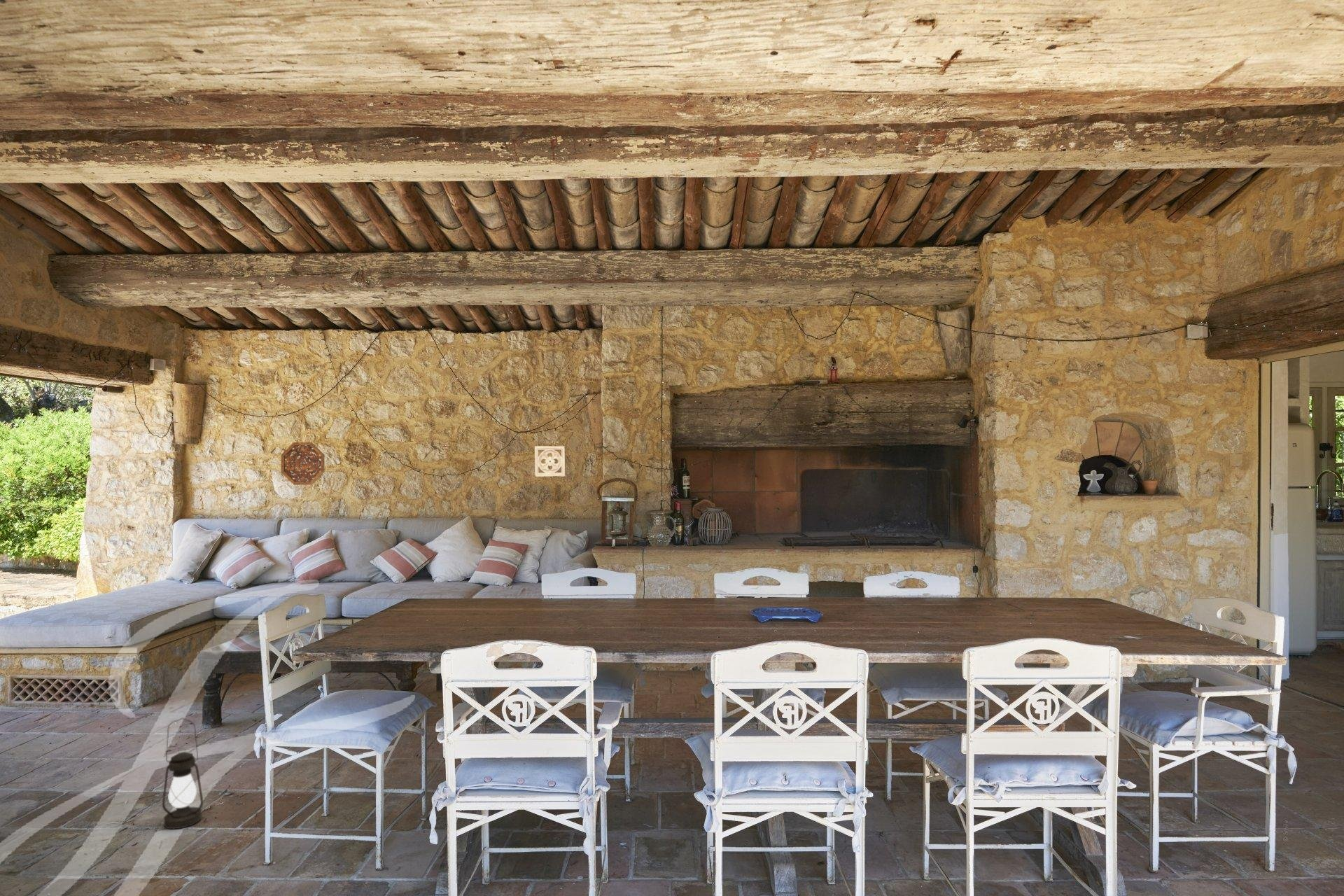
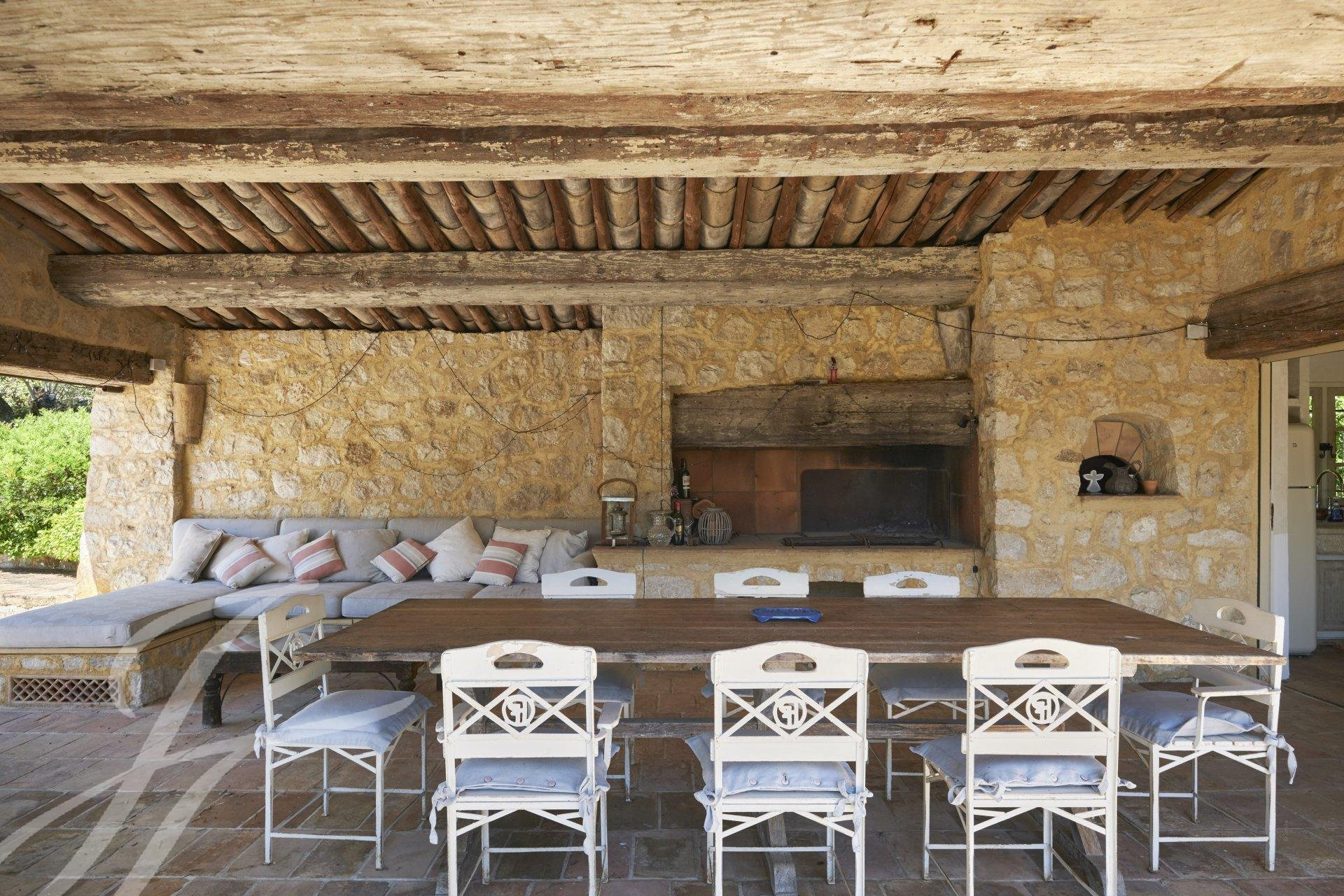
- wall ornament (550, 461)
- decorative platter (302, 463)
- lantern (182, 770)
